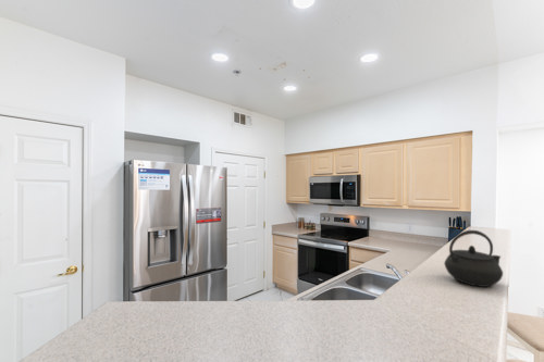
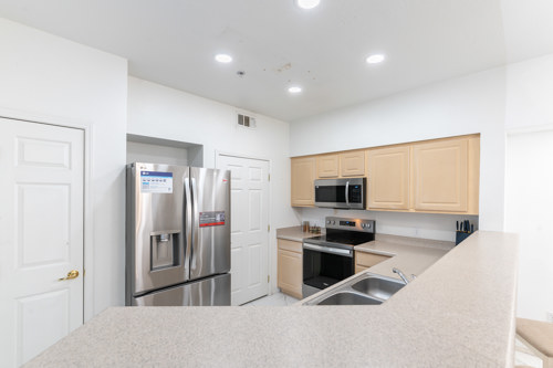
- kettle (474, 255)
